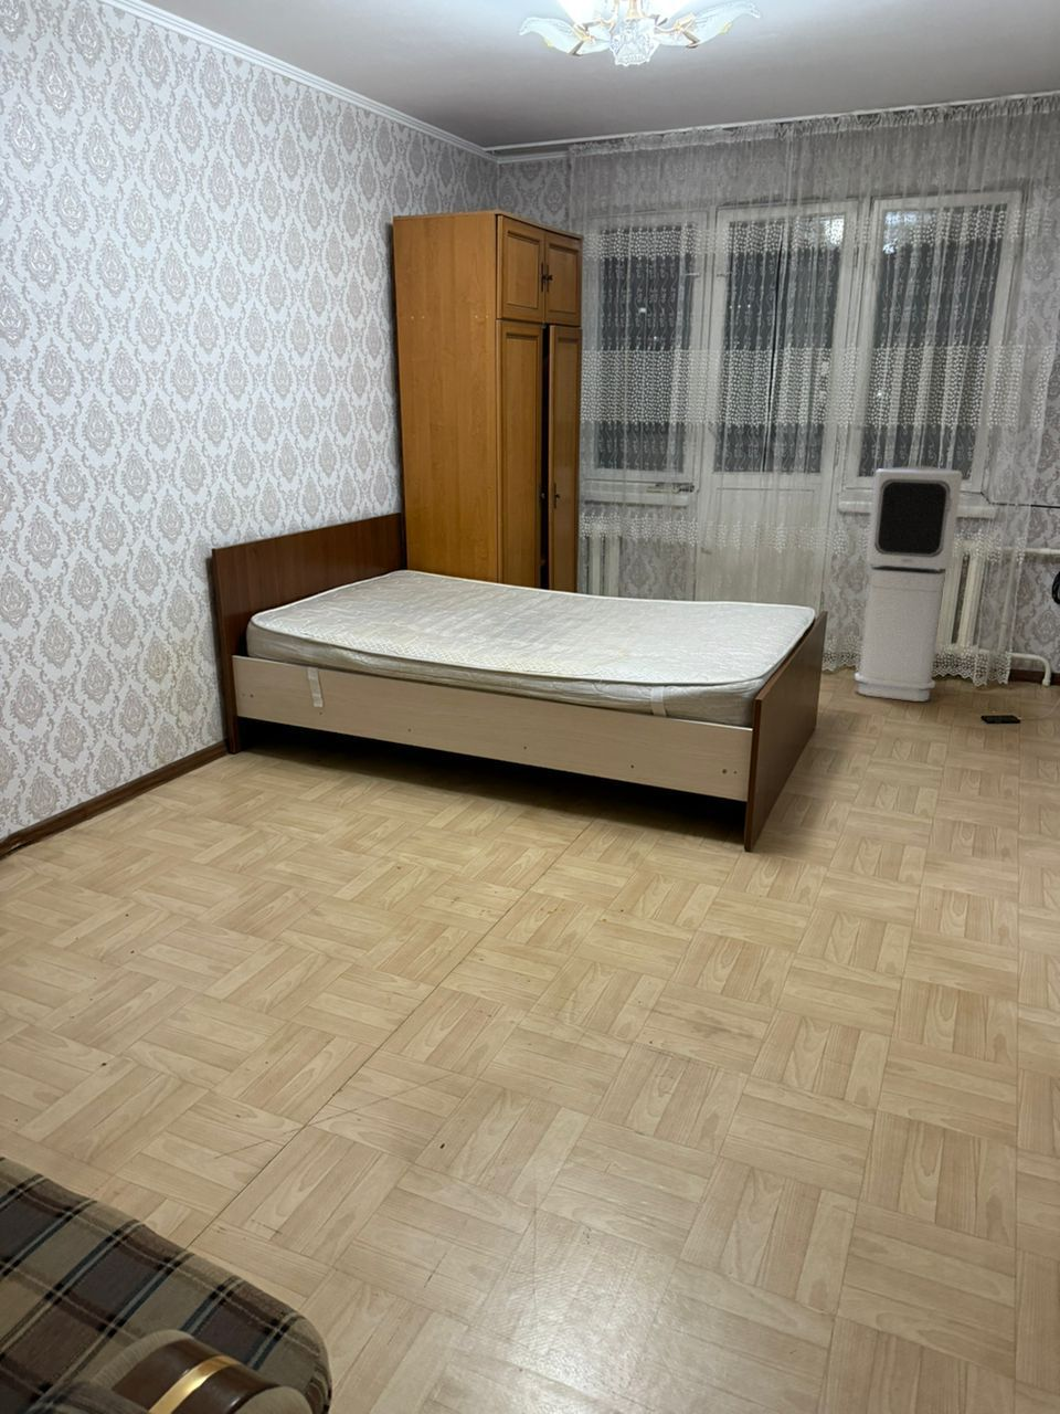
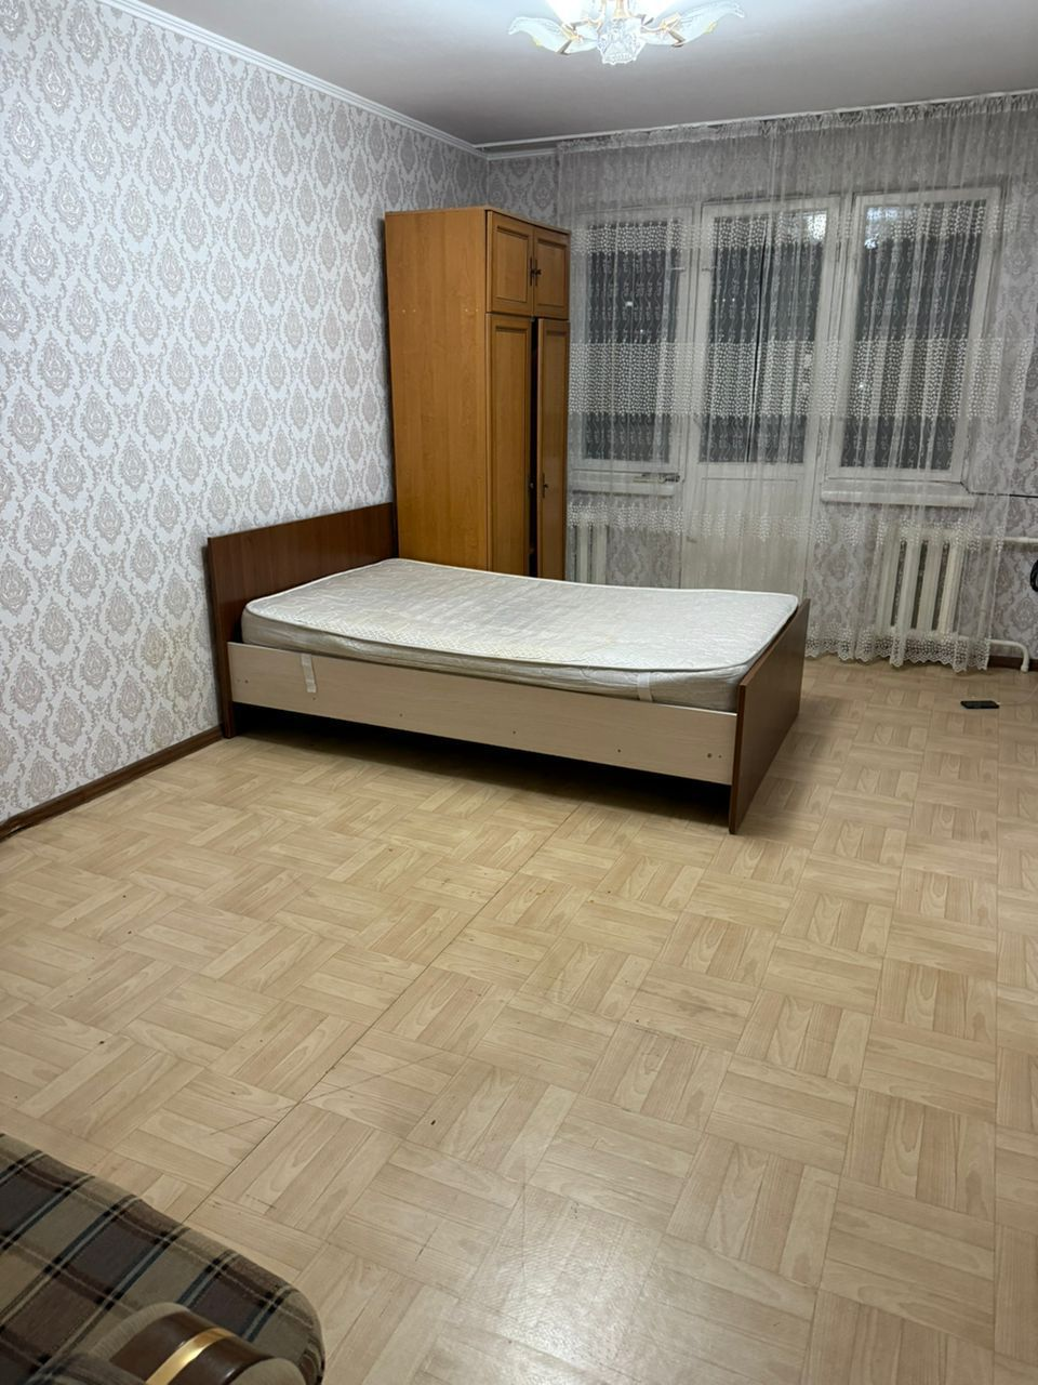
- air purifier (906, 582)
